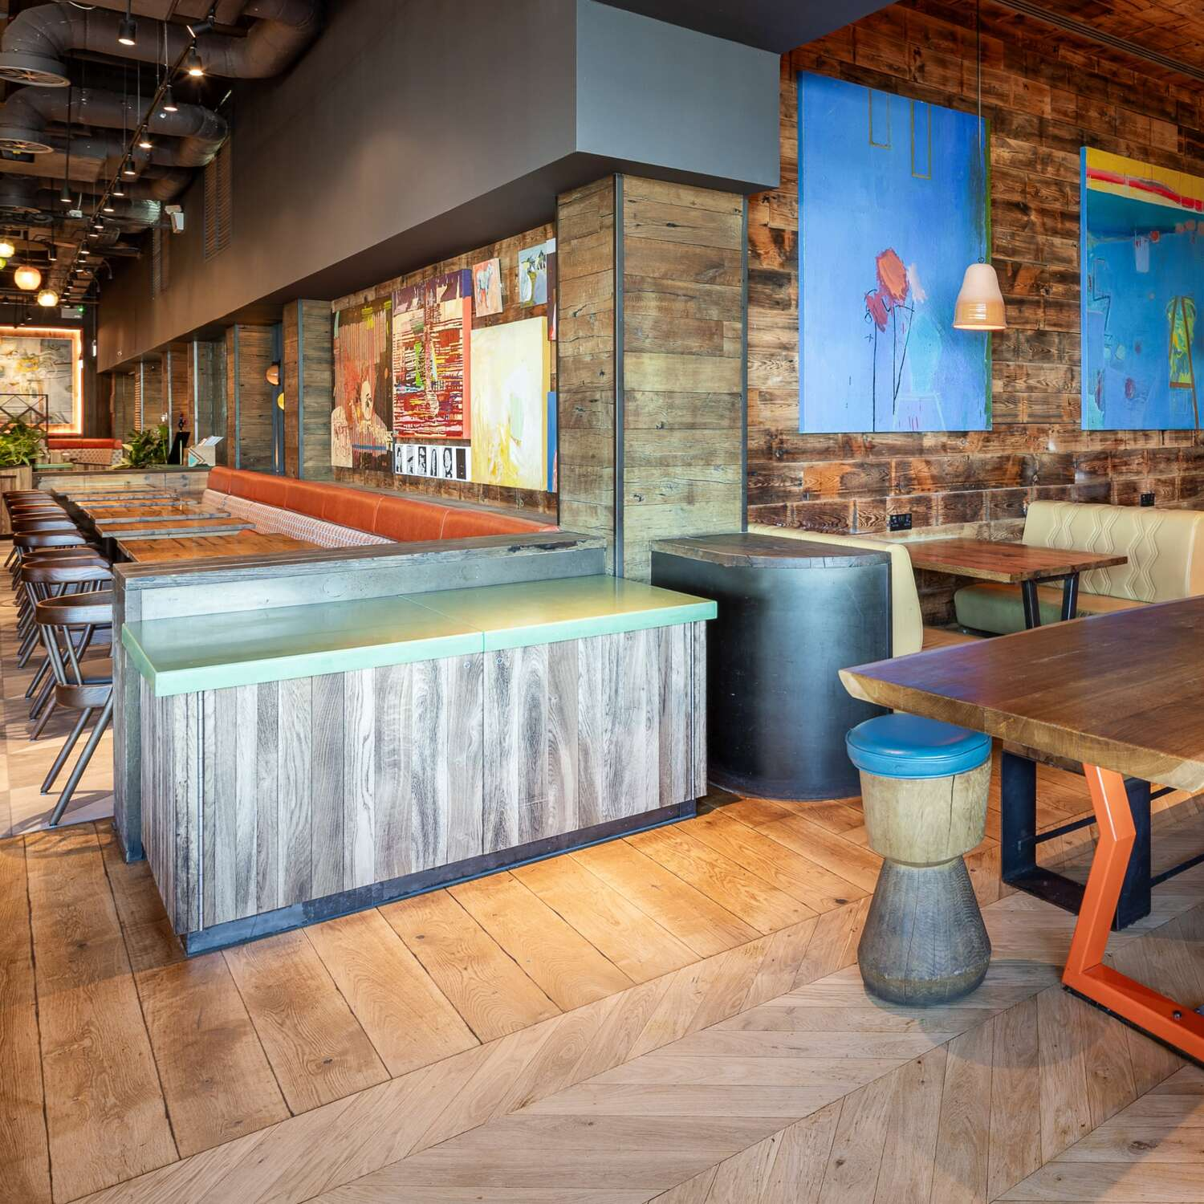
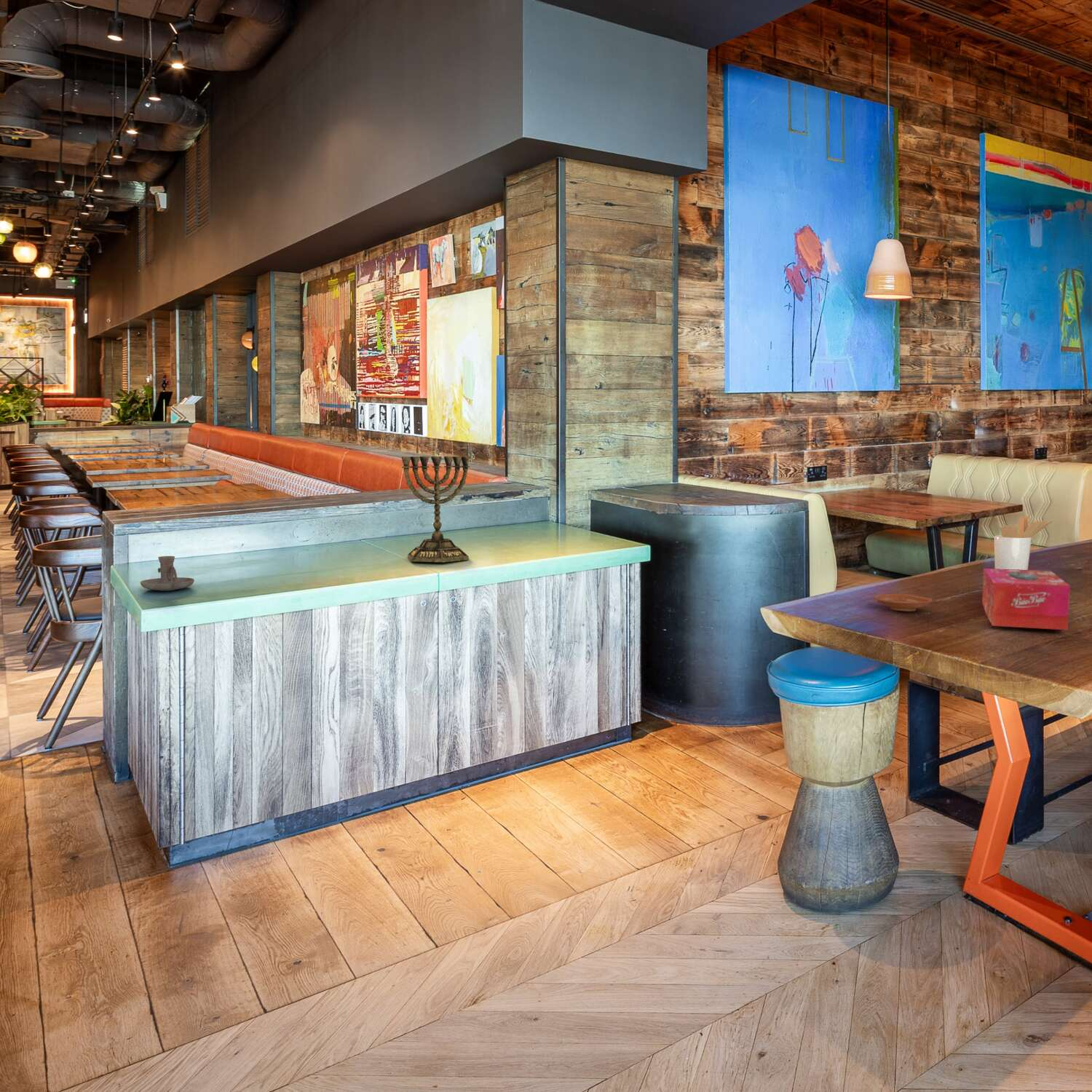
+ menorah (437, 507)
+ utensil holder (1021, 547)
+ plate (902, 604)
+ candle holder (168, 574)
+ tissue box (1022, 597)
